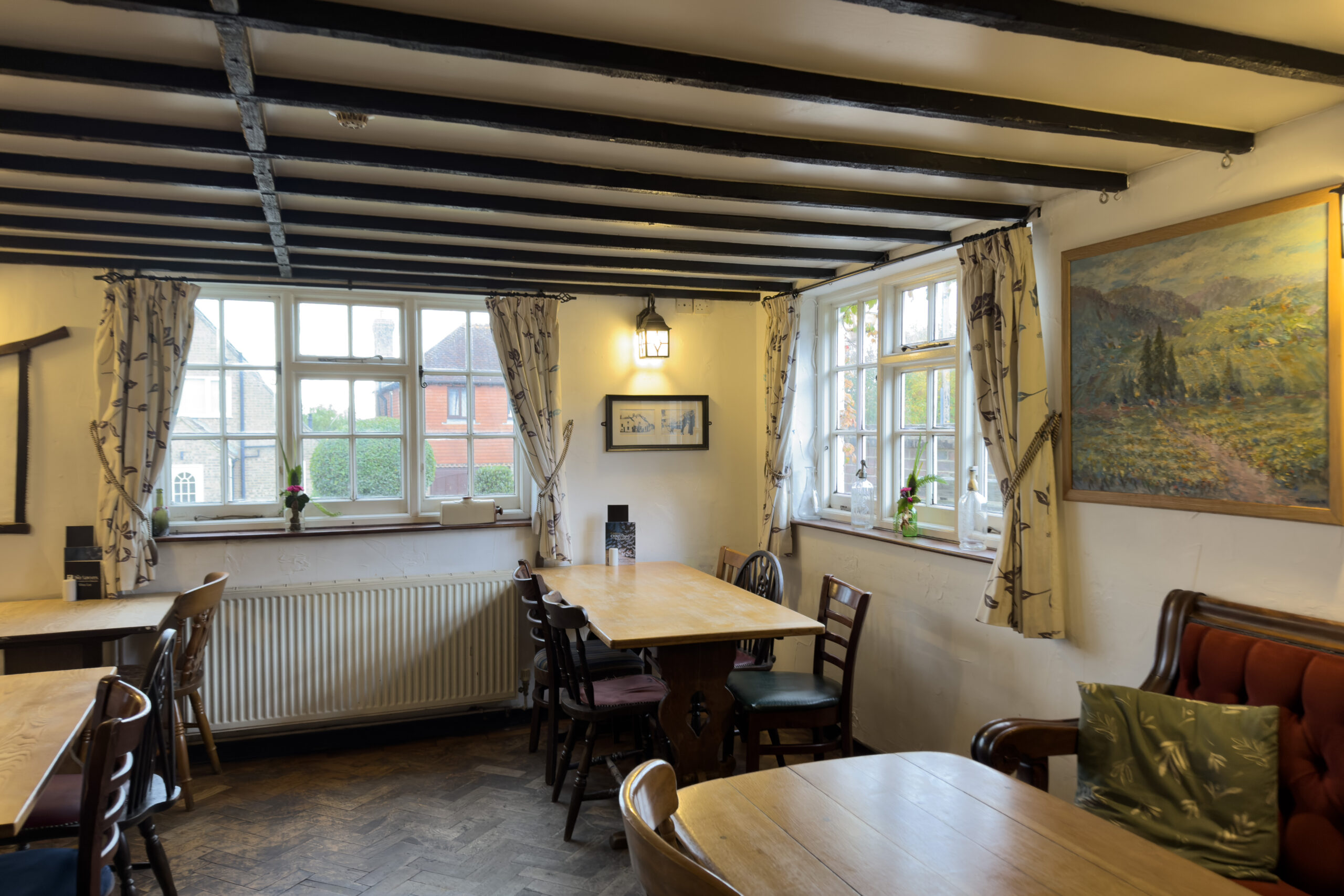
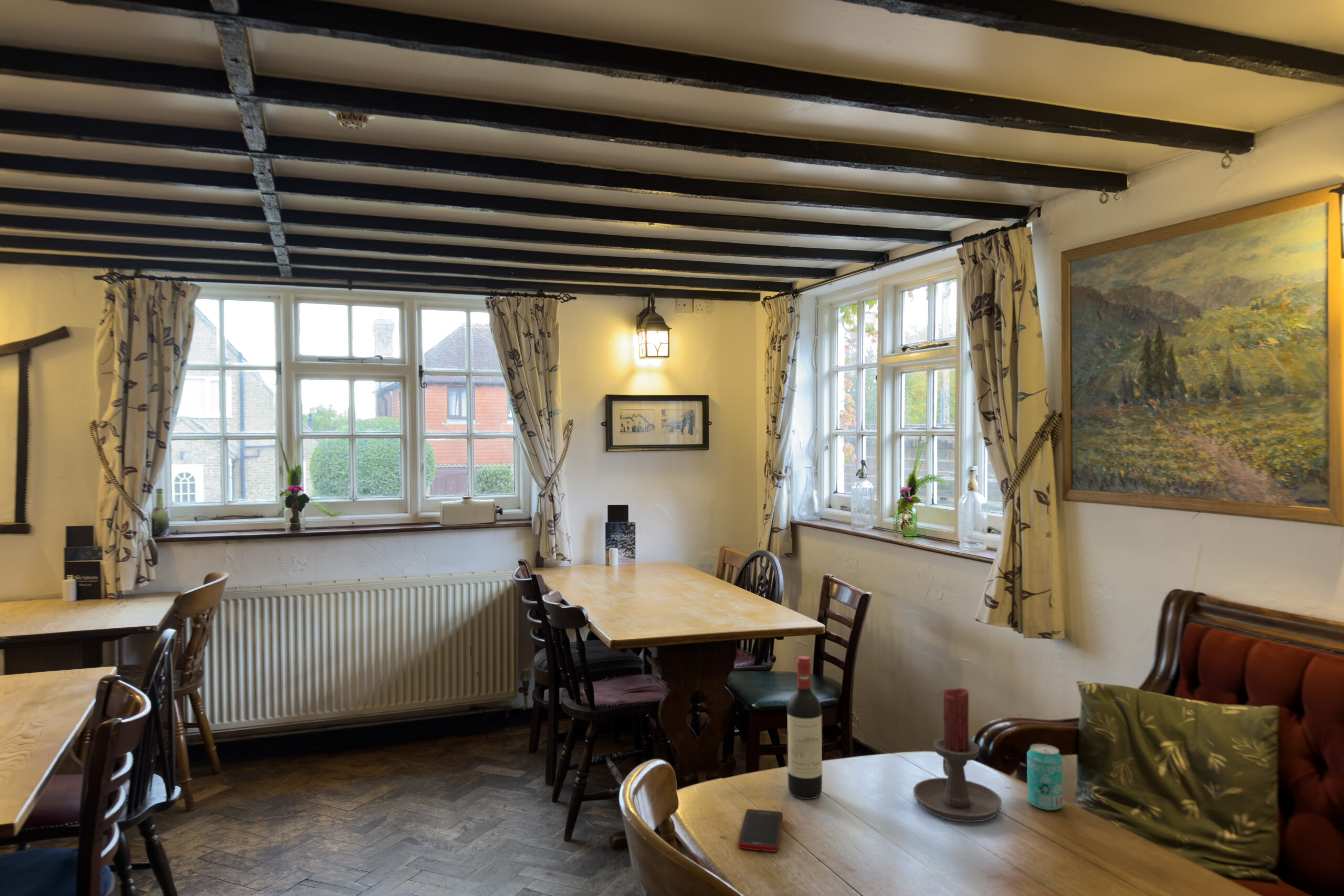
+ candle holder (954, 742)
+ cell phone (761, 829)
+ wine bottle (804, 725)
+ beverage can (1044, 776)
